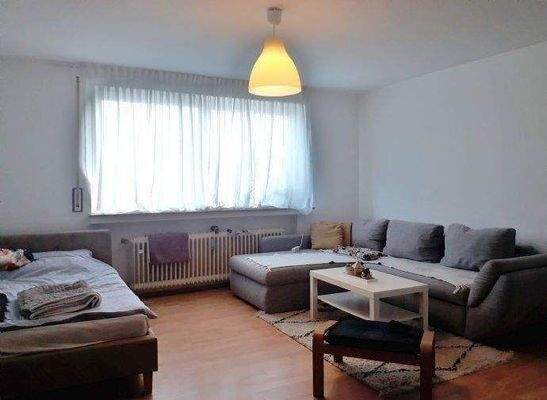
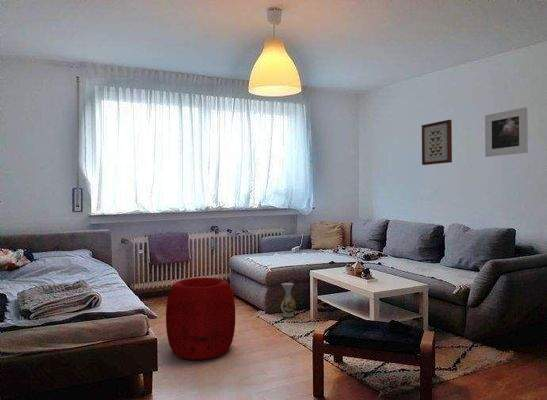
+ wall art (436, 143)
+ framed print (505, 133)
+ vase (288, 299)
+ pouf (201, 316)
